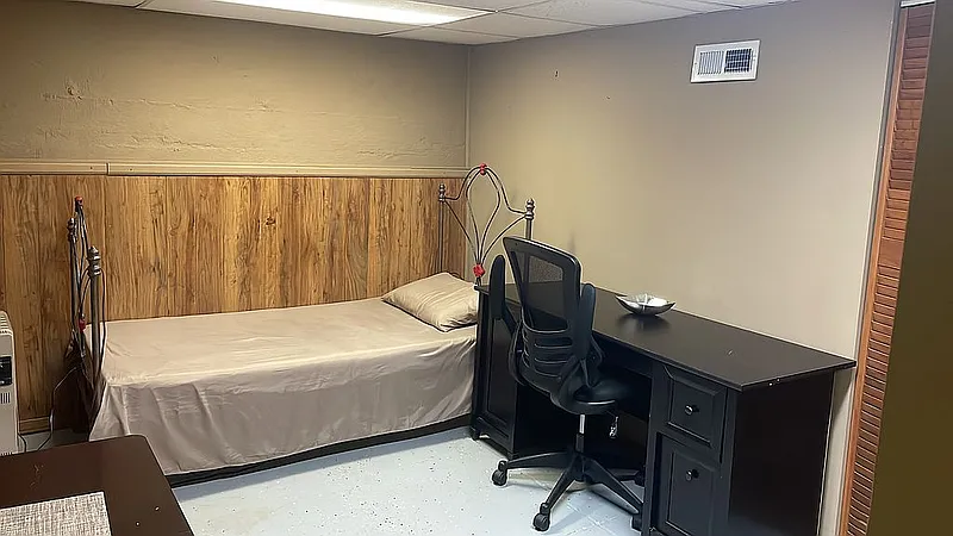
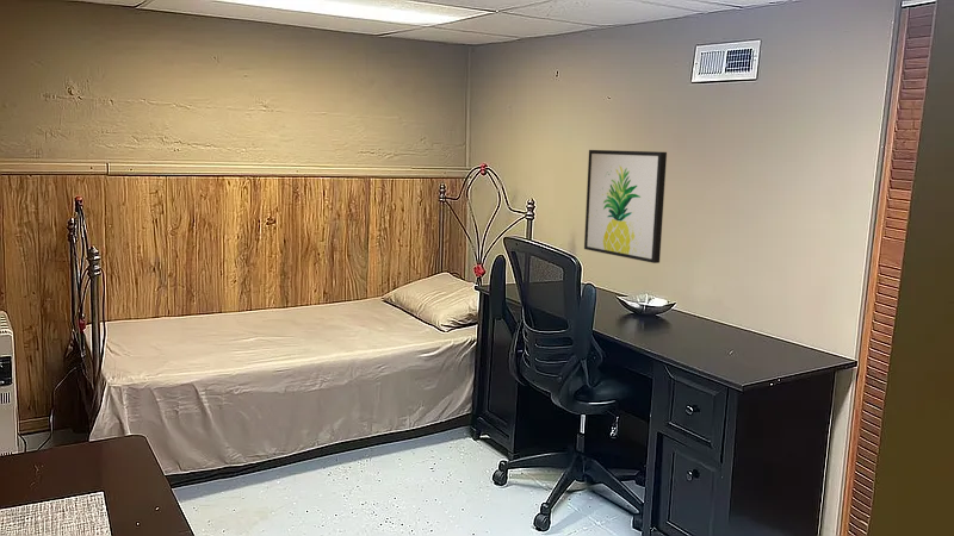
+ wall art (622, 204)
